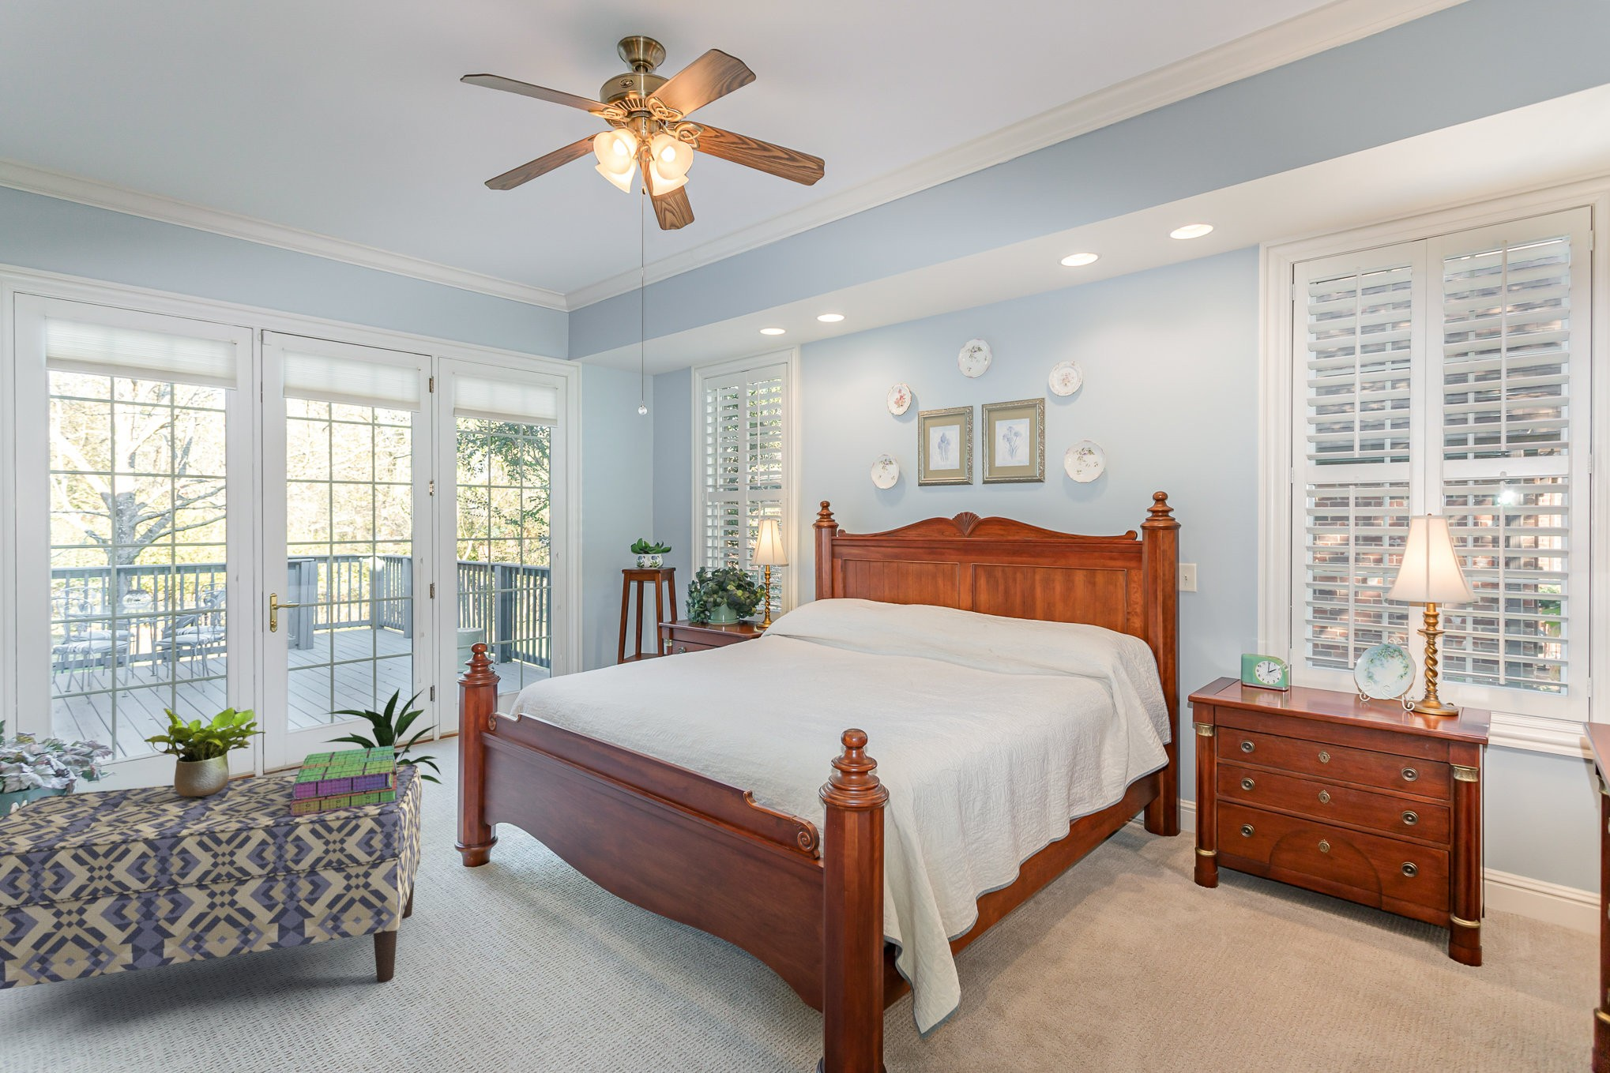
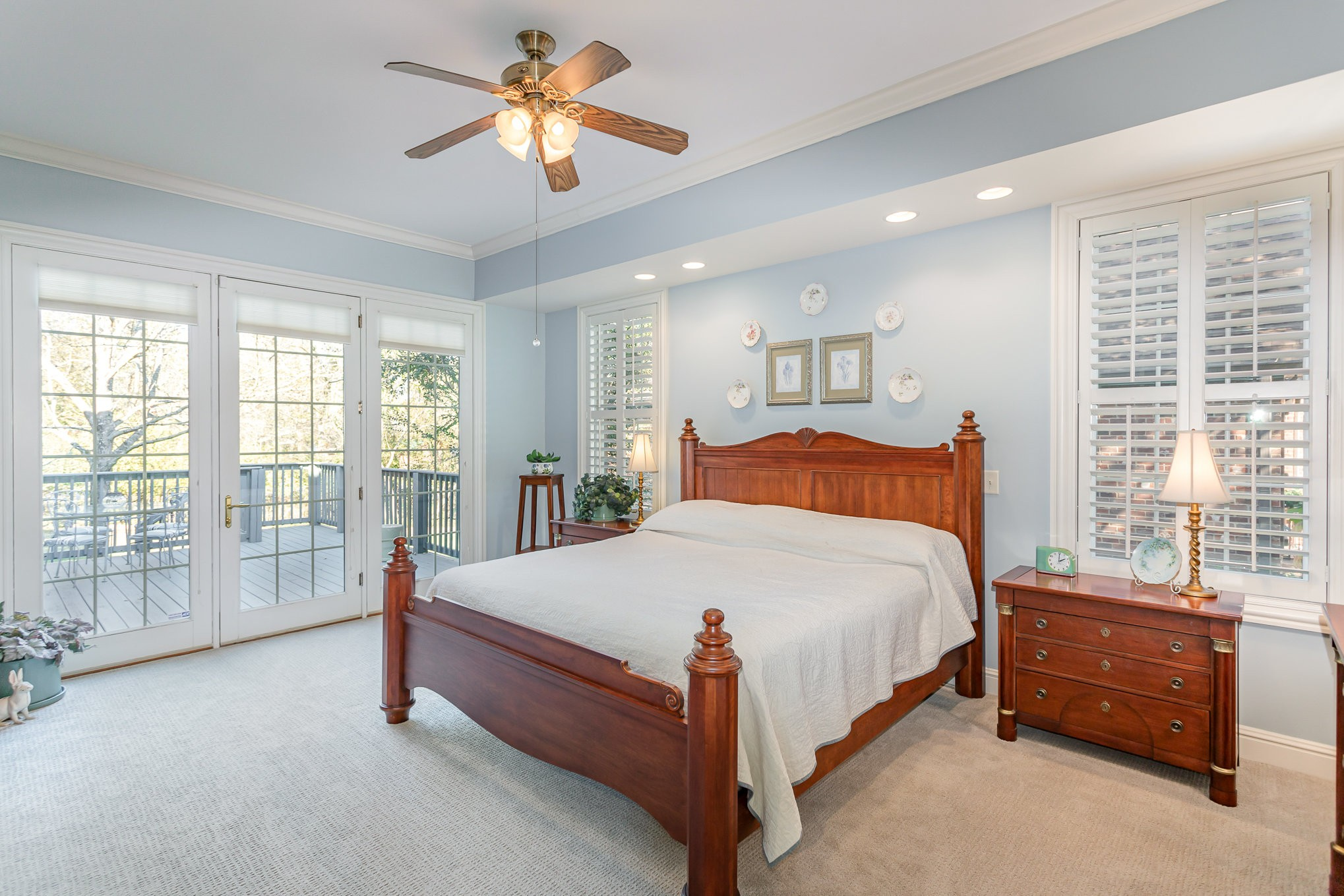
- potted plant (207, 750)
- bench (214, 887)
- indoor plant (397, 764)
- stack of books (347, 776)
